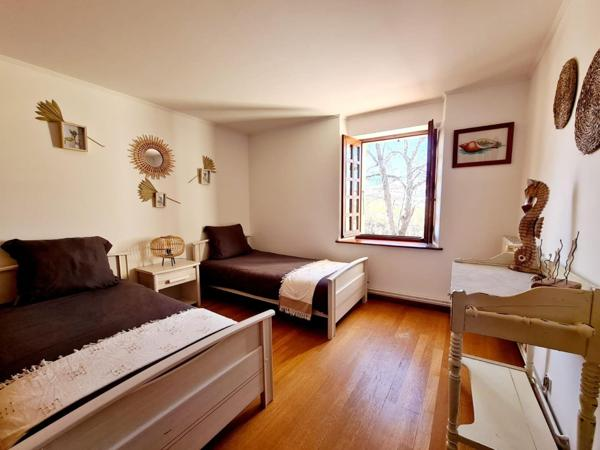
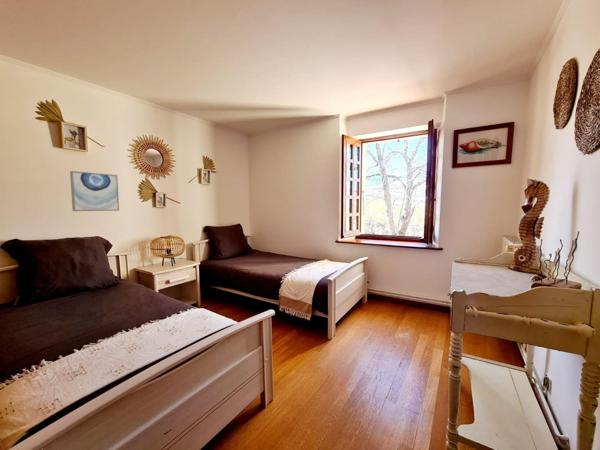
+ wall art (96, 192)
